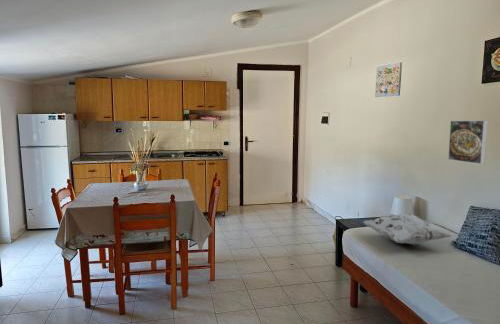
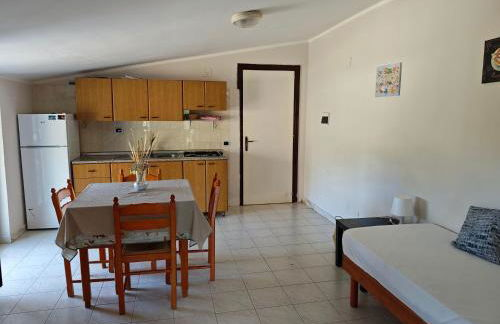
- decorative pillow (405, 228)
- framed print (466, 141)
